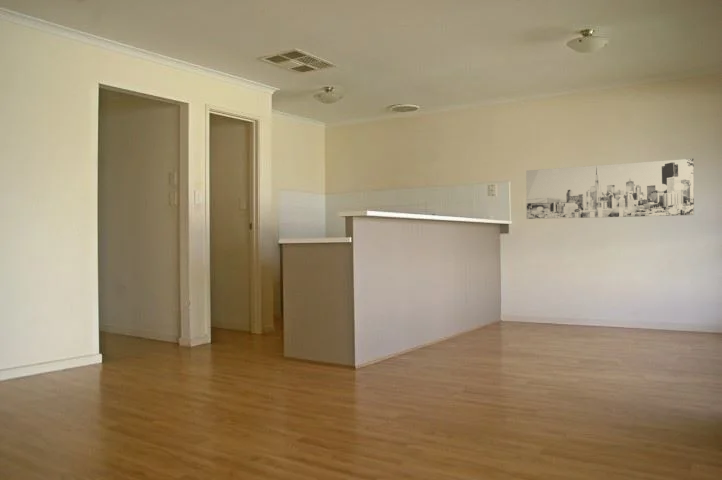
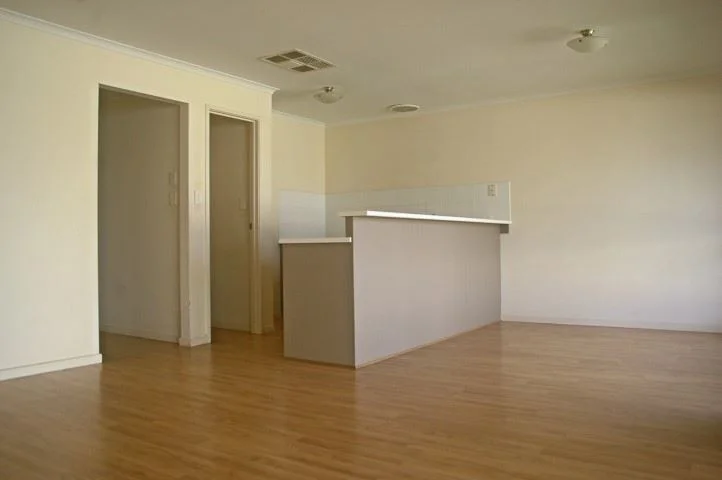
- wall art (604, 191)
